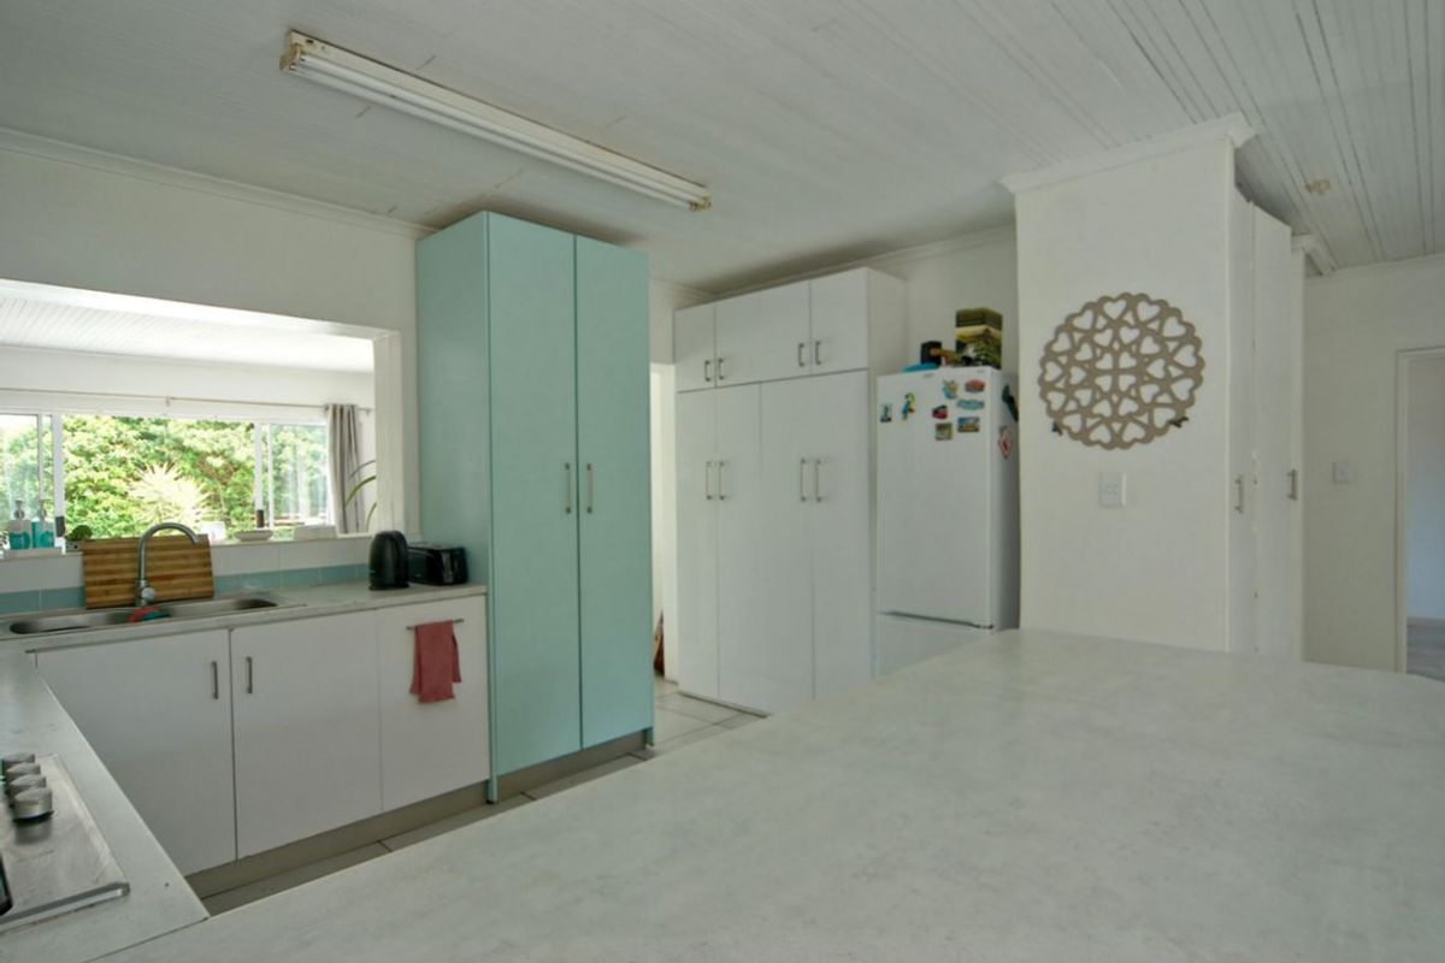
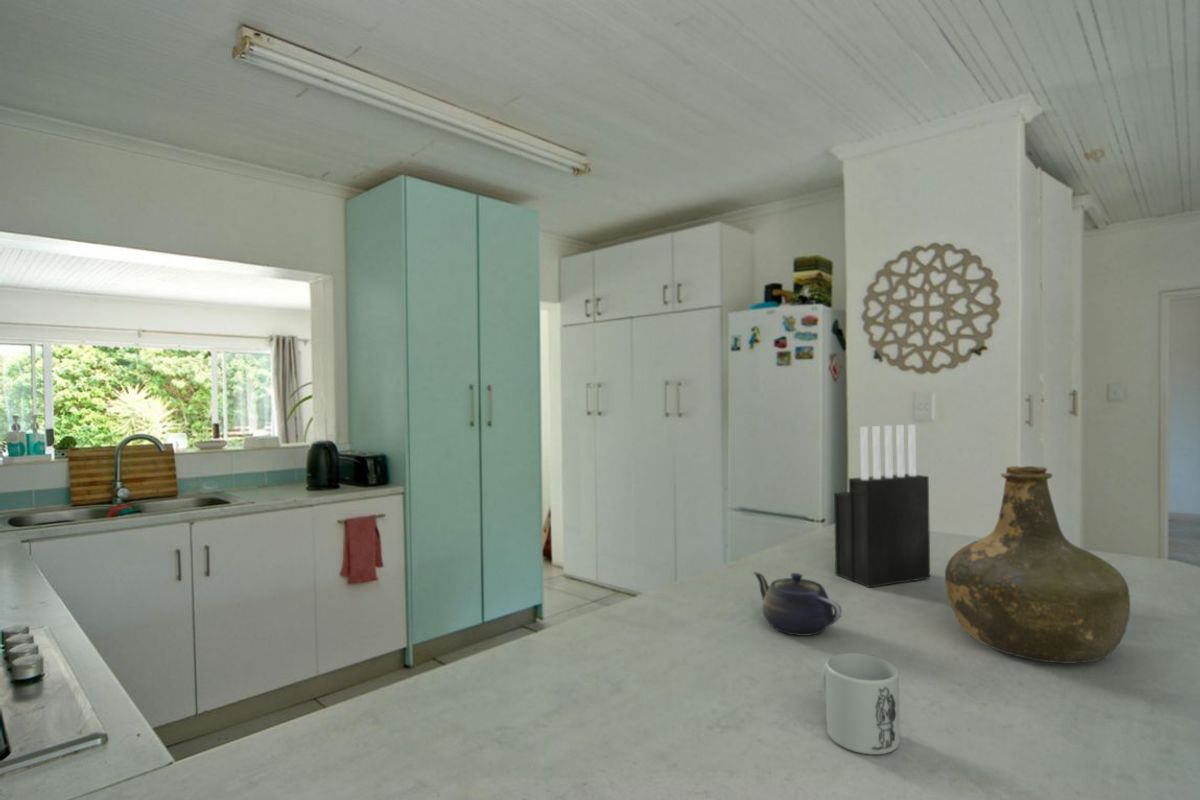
+ knife block (877, 500)
+ bottle (1031, 556)
+ teapot (794, 599)
+ mug (852, 696)
